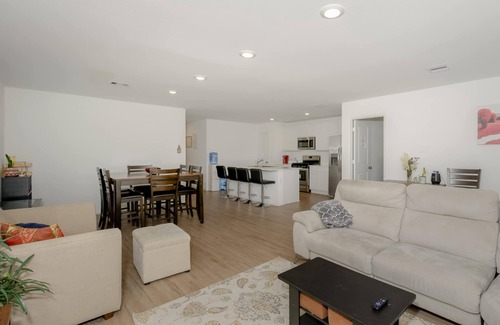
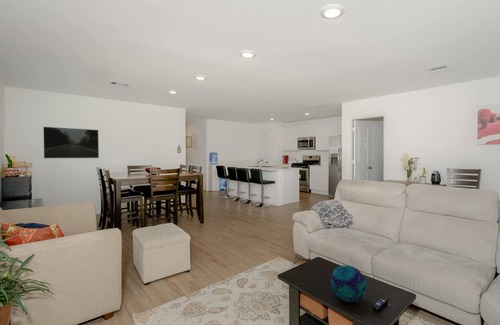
+ decorative ball (348, 283)
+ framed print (72, 143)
